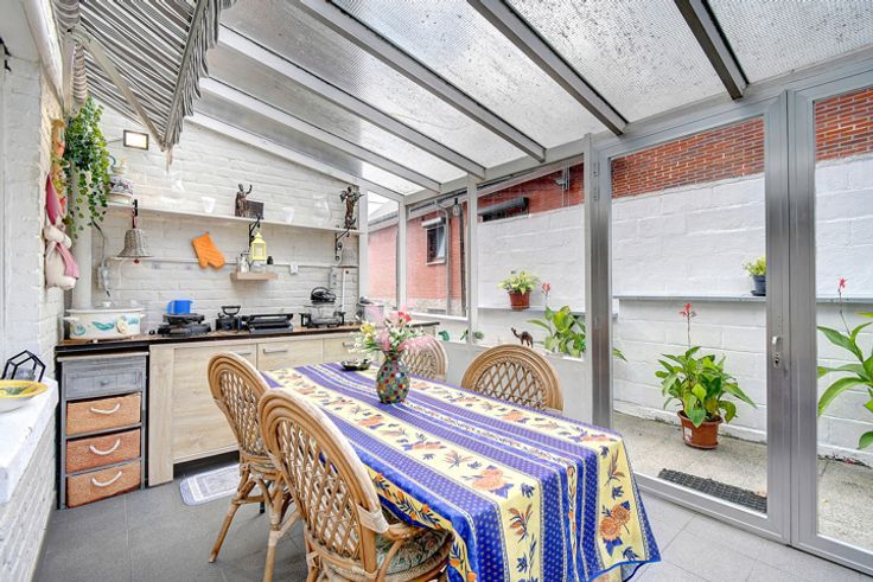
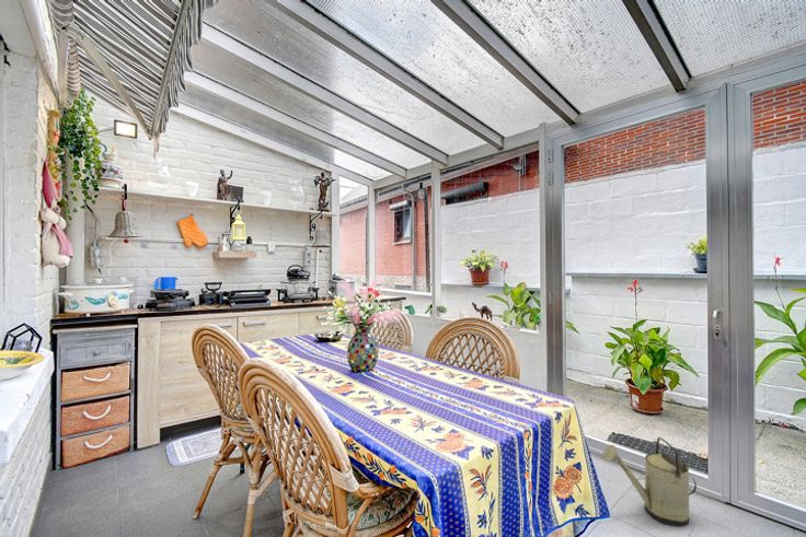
+ watering can (648, 477)
